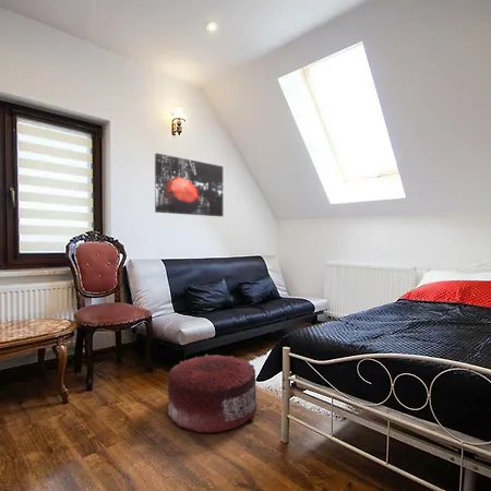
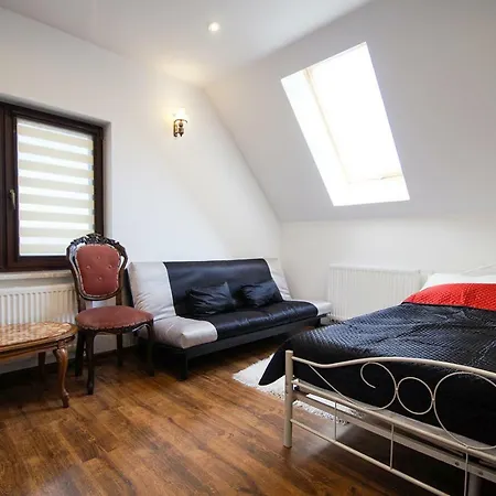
- pouf (213, 386)
- wall art (191, 187)
